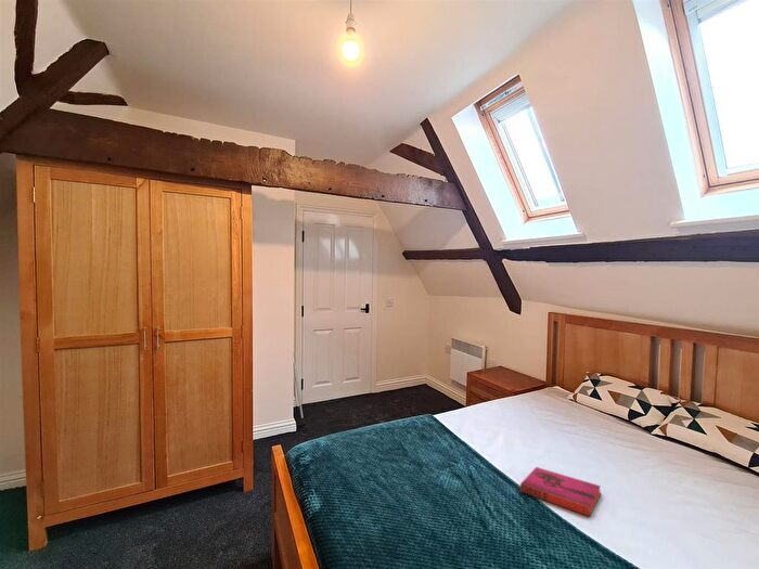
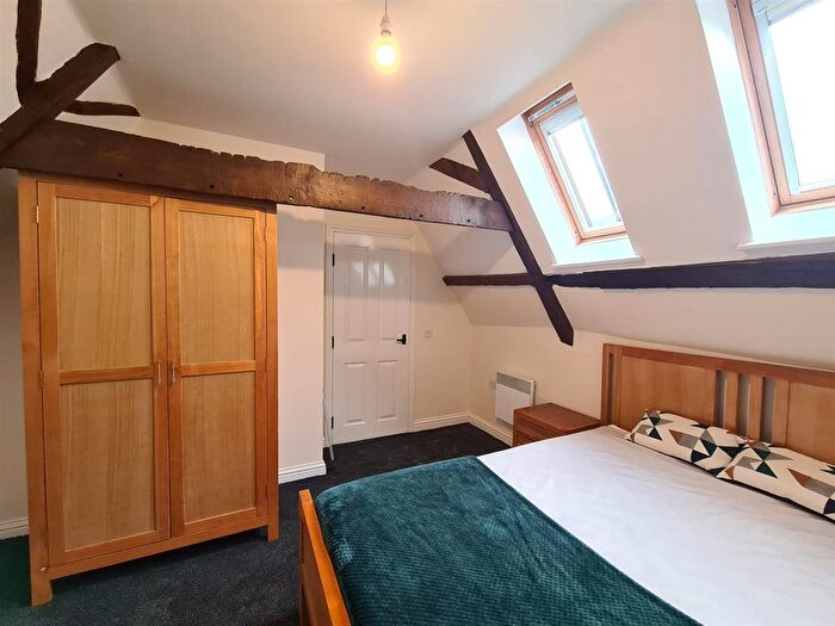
- hardback book (559, 489)
